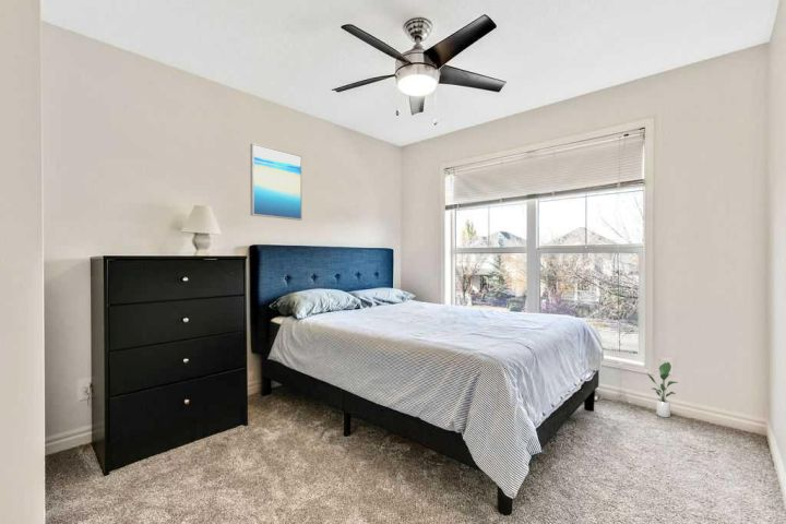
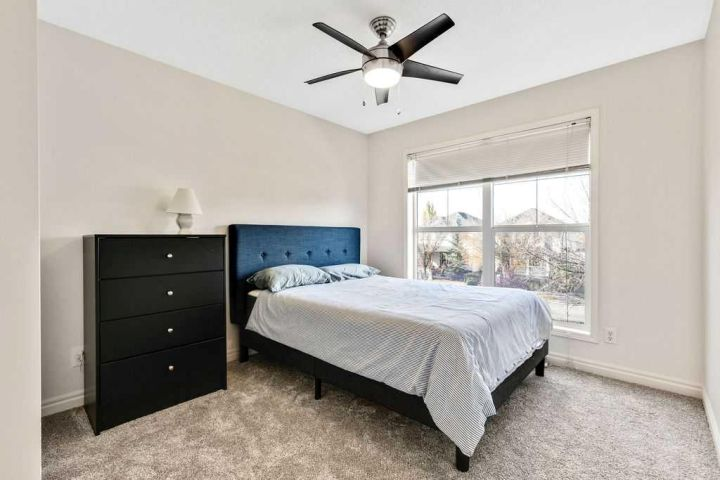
- potted plant (662, 389)
- wall art (277, 183)
